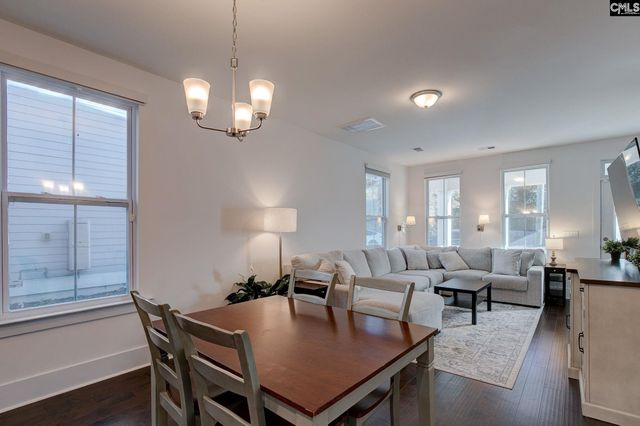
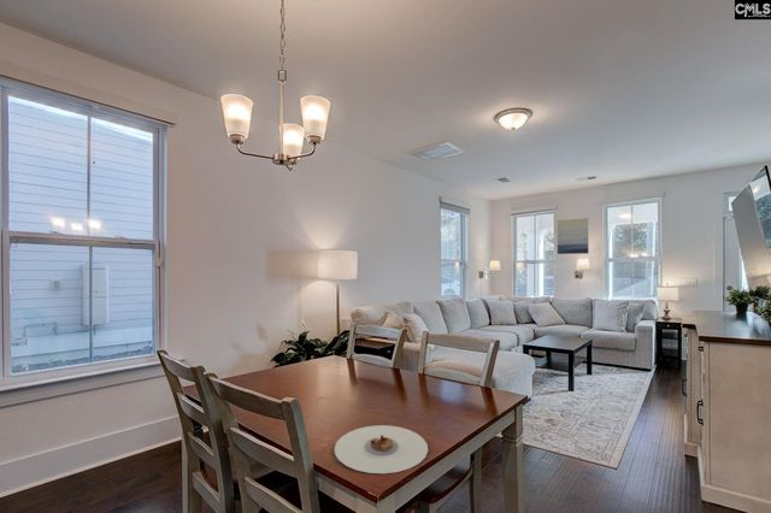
+ plate (381, 443)
+ wall art (572, 236)
